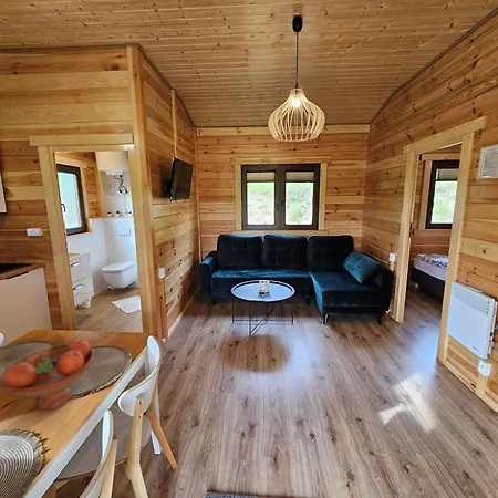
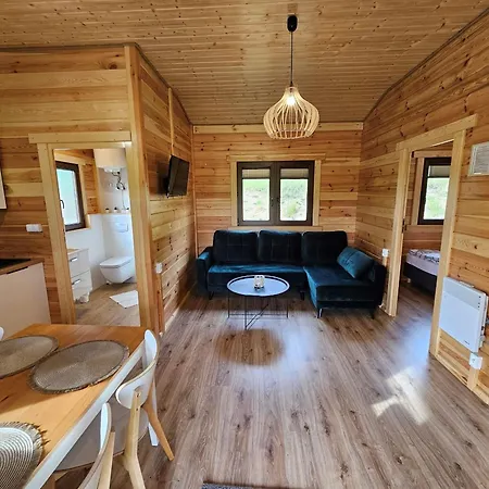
- fruit bowl (51, 375)
